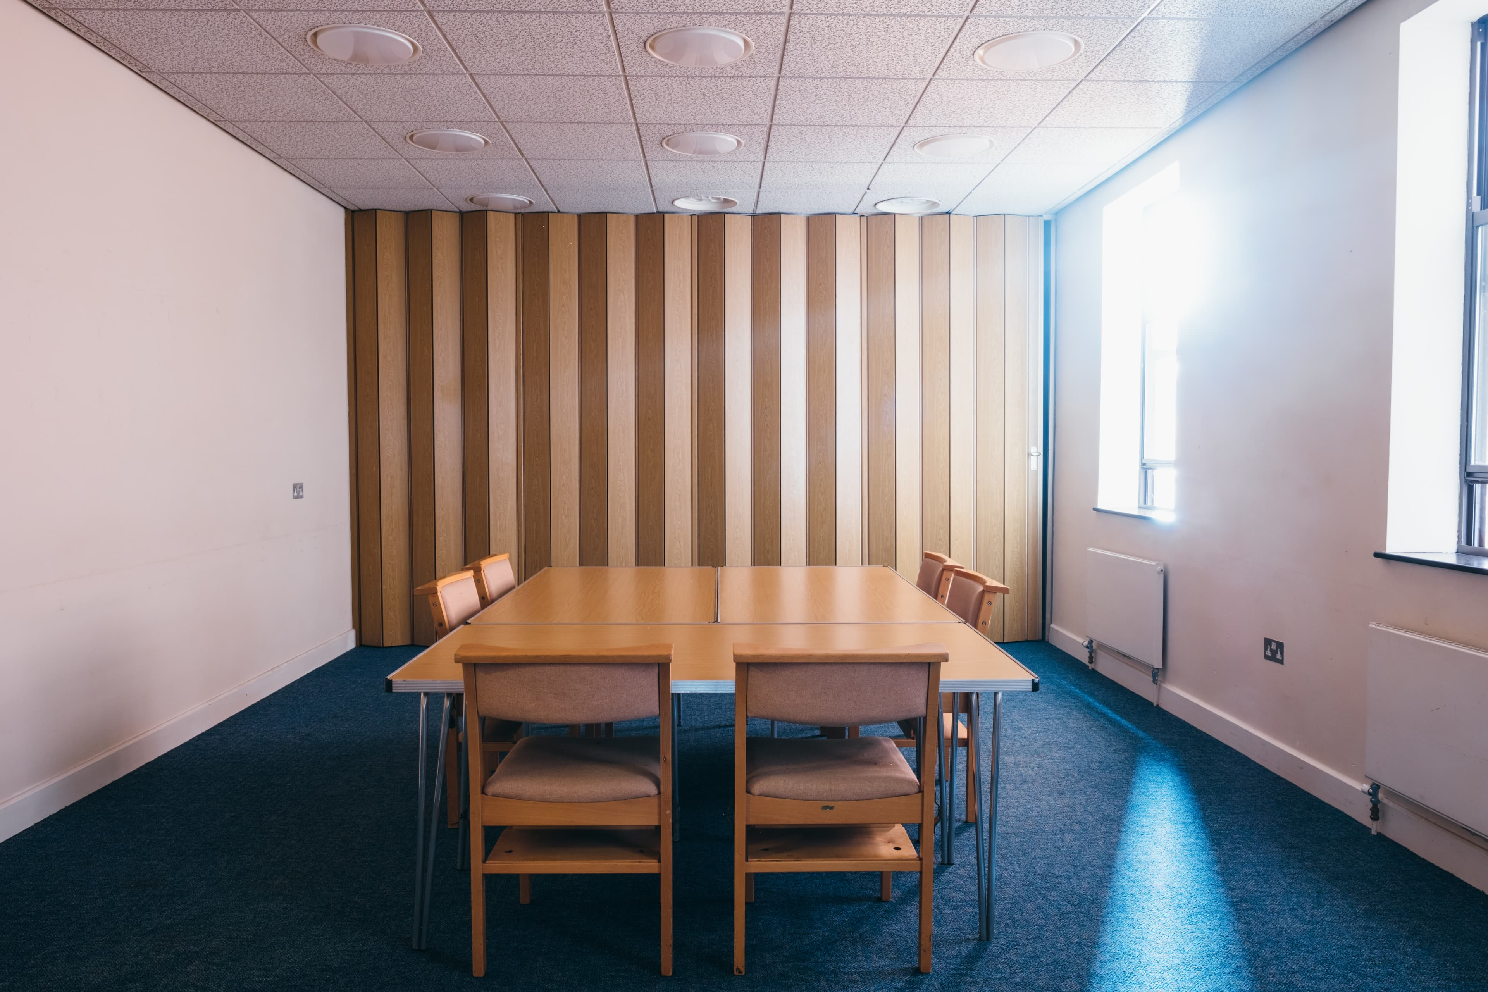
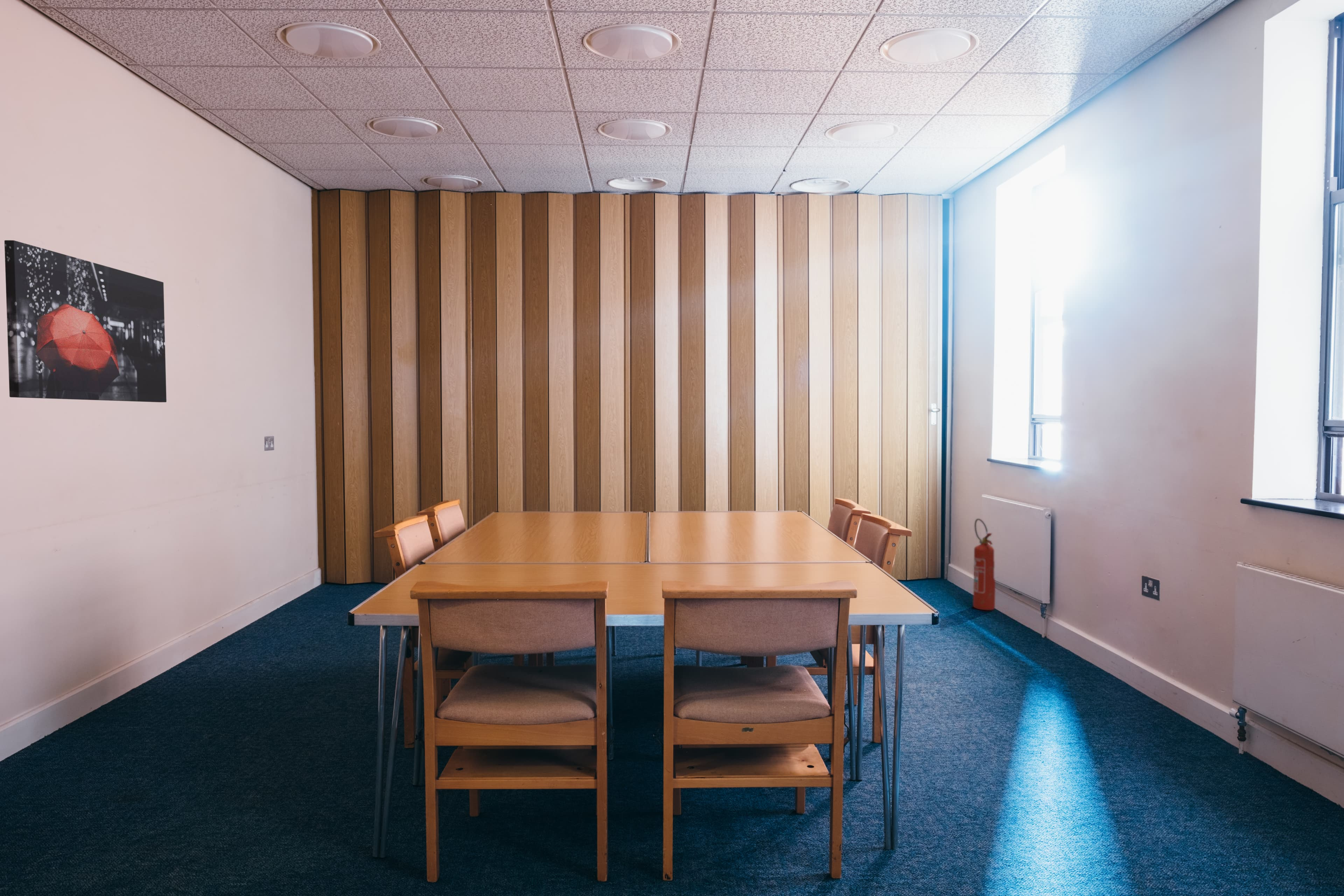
+ fire extinguisher (982, 563)
+ wall art (96, 332)
